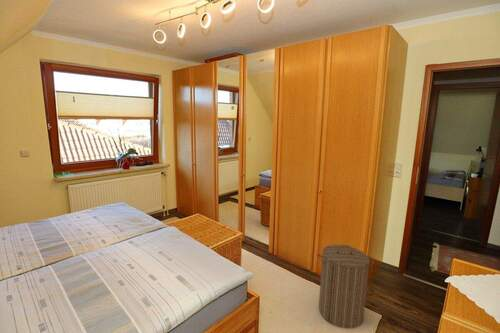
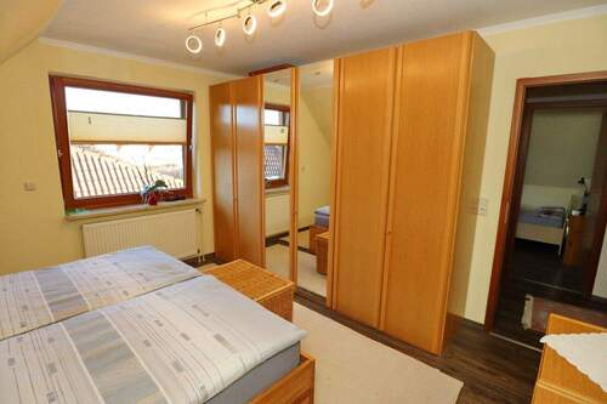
- laundry hamper (343, 279)
